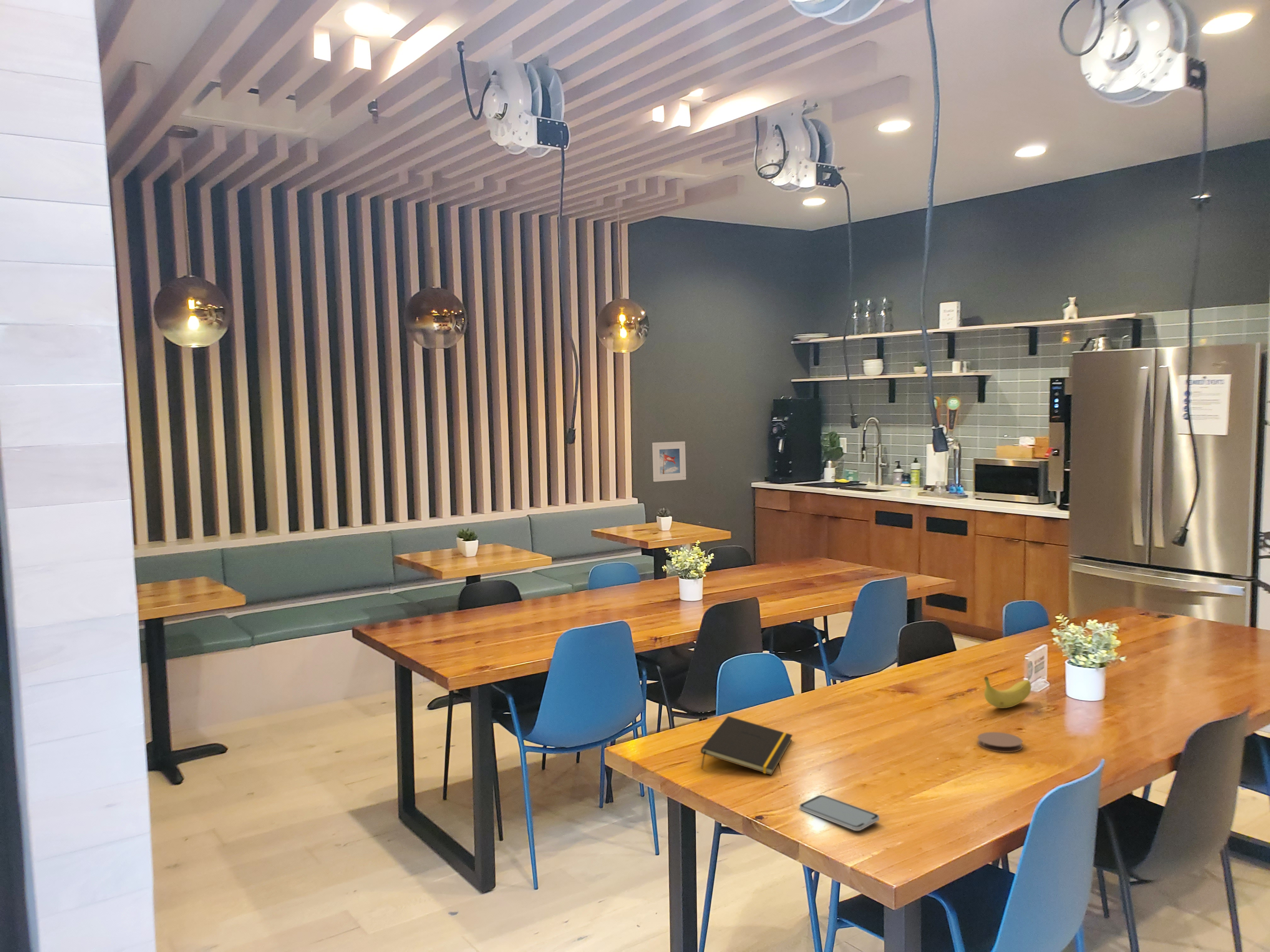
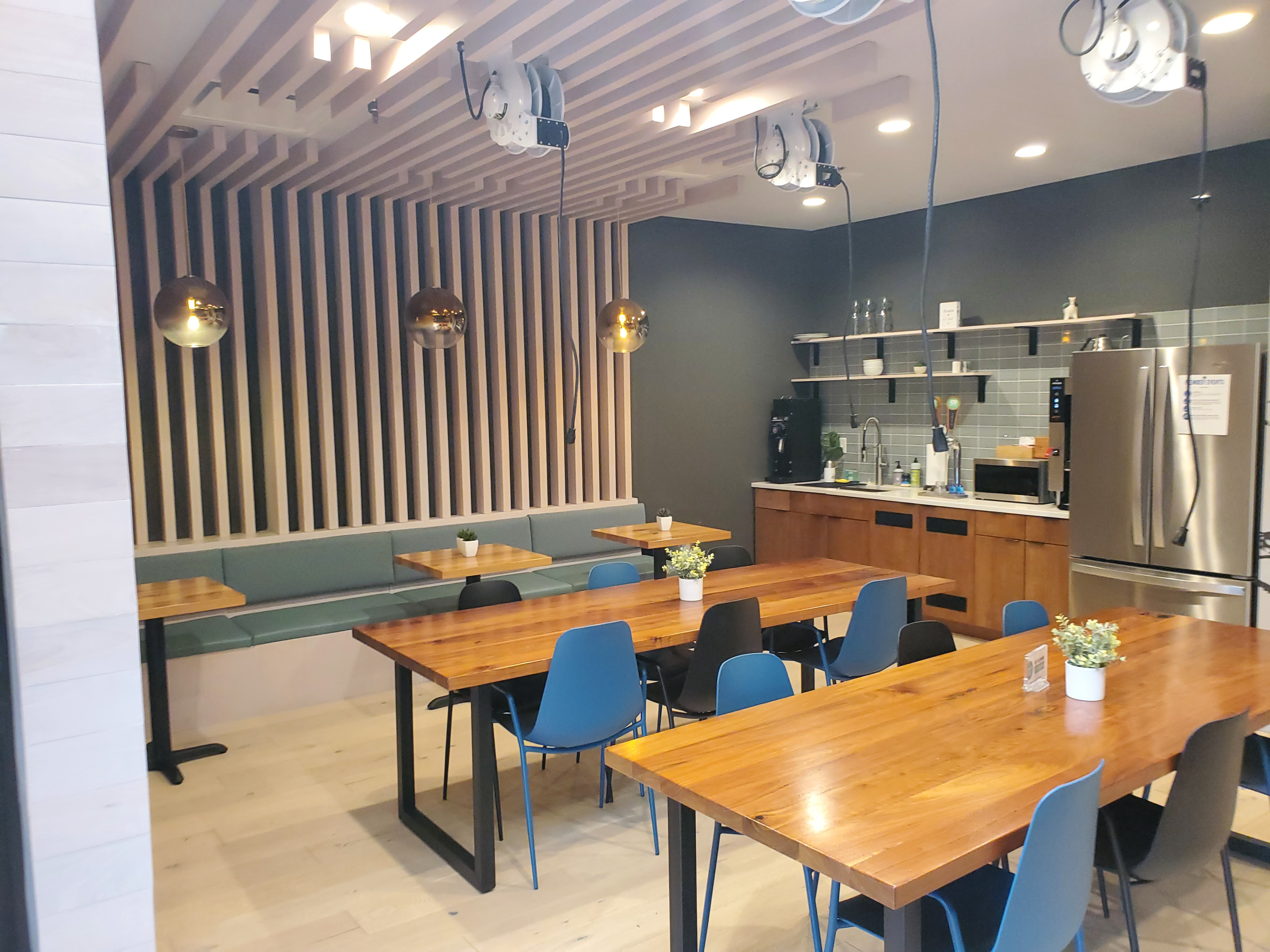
- coaster (1000, 742)
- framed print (669, 461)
- fruit (1008, 689)
- notepad (748, 744)
- smartphone (838, 812)
